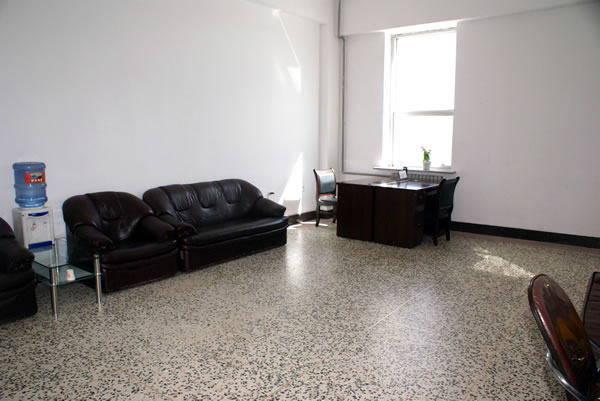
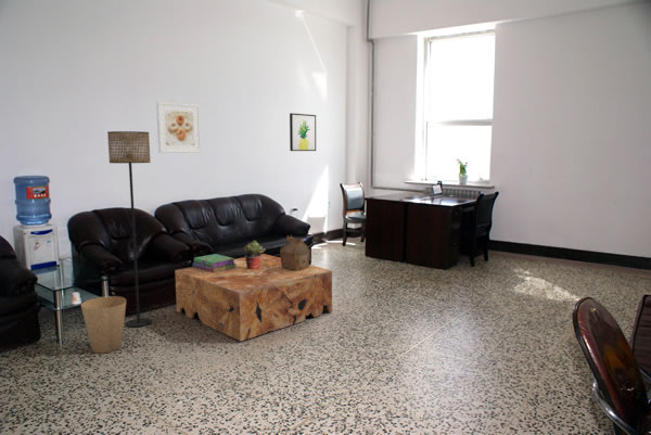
+ hut (294, 251)
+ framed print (179, 128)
+ floor lamp (133, 230)
+ wall art (303, 132)
+ trash can (105, 324)
+ coffee table (254, 291)
+ stack of books (214, 263)
+ potted plant (254, 254)
